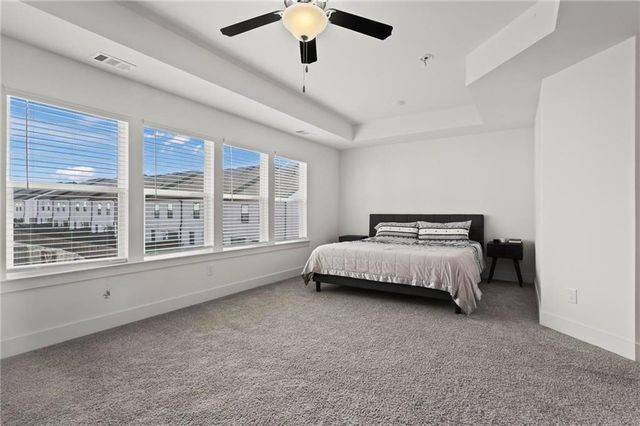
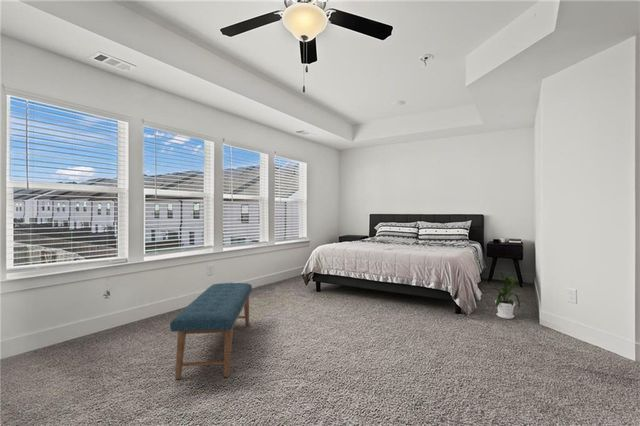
+ bench (219, 320)
+ house plant (503, 293)
